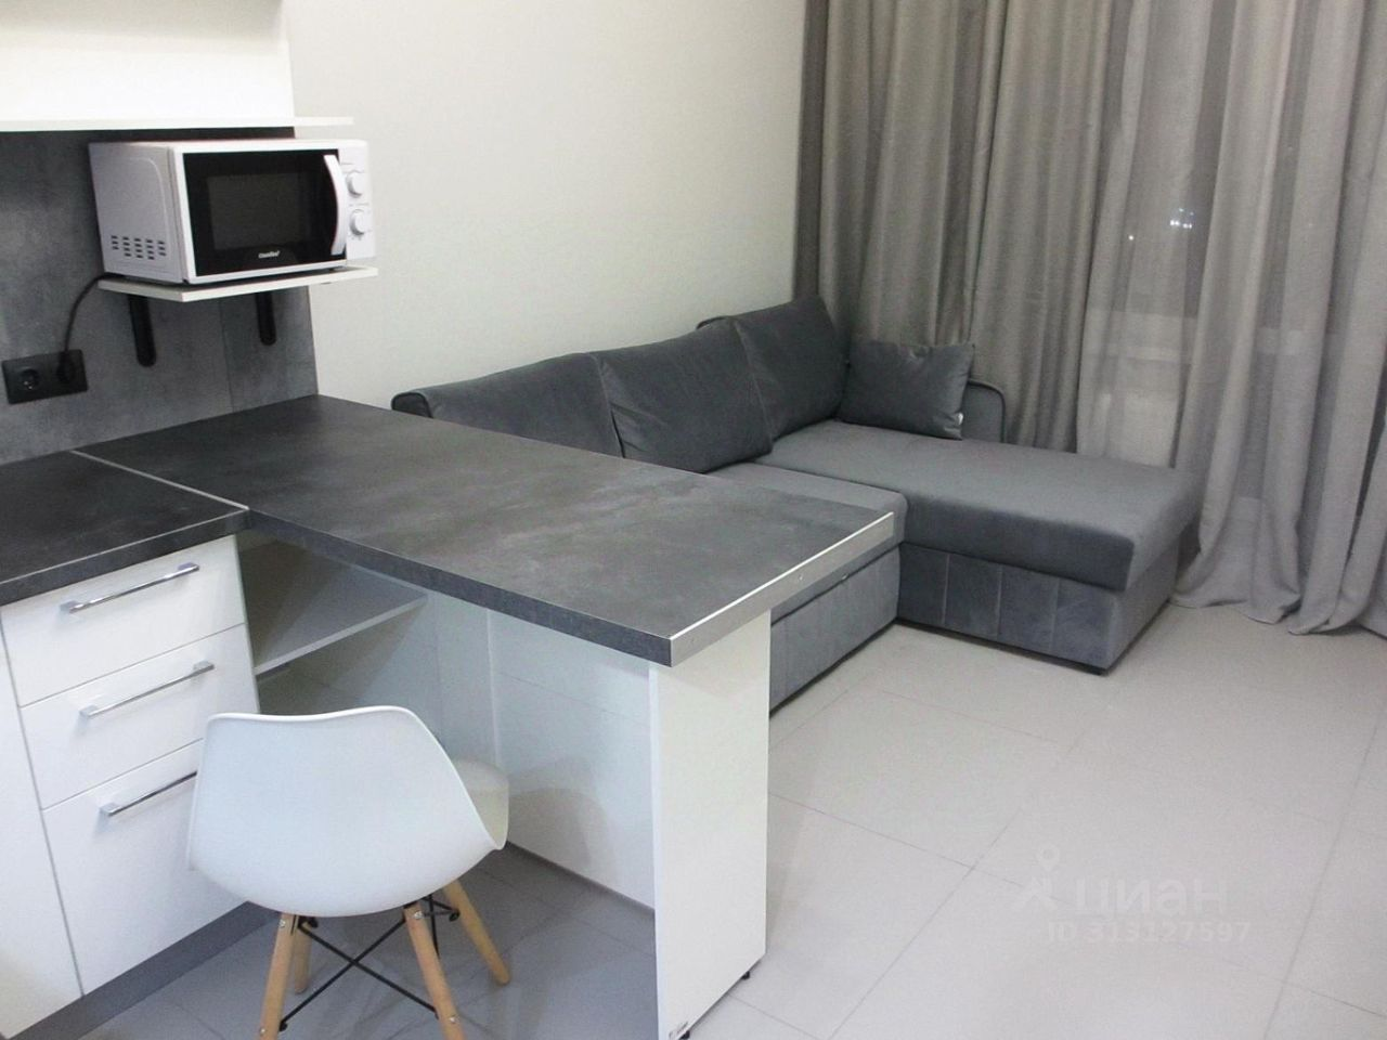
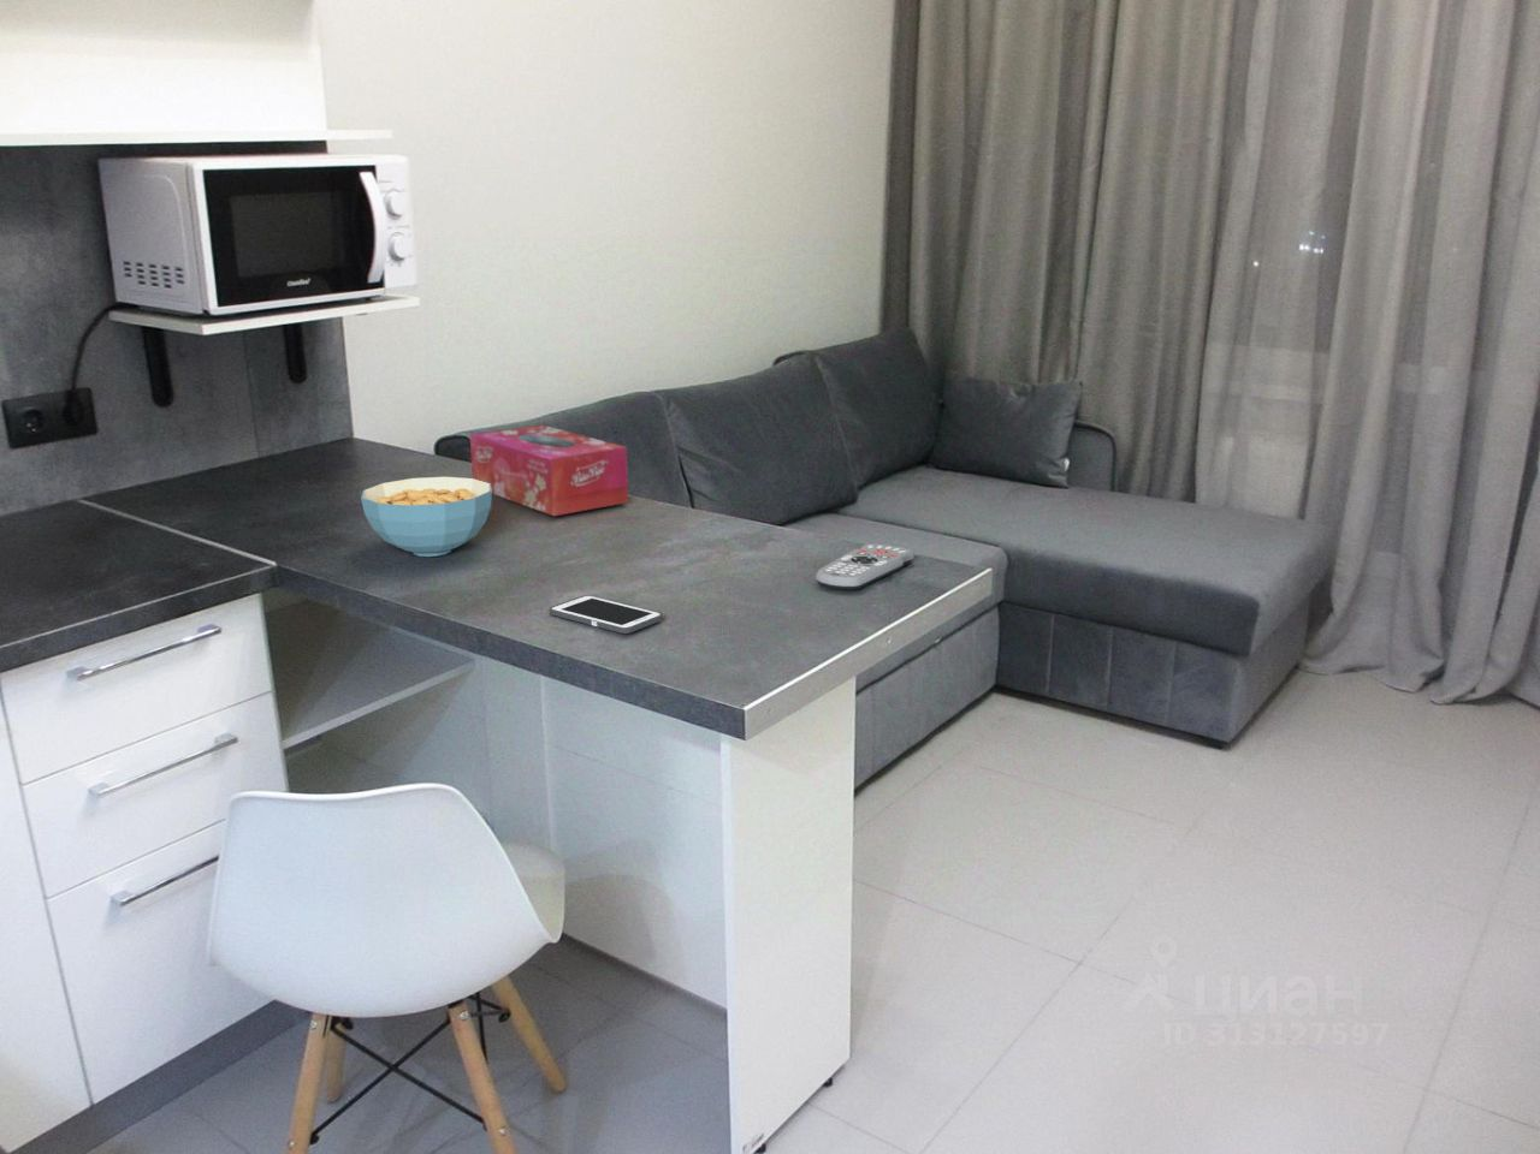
+ remote control (862, 566)
+ cell phone (605, 613)
+ cereal bowl (429, 520)
+ tissue box (547, 468)
